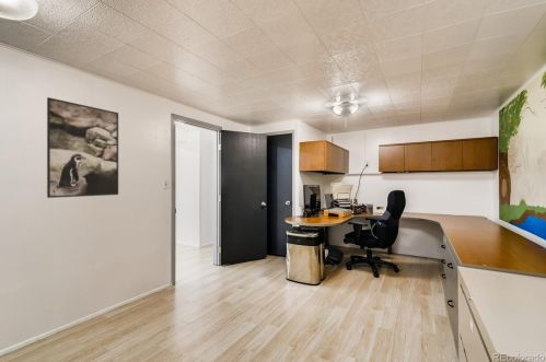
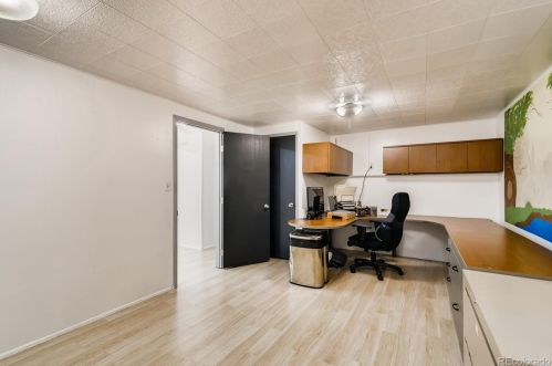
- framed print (85, 151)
